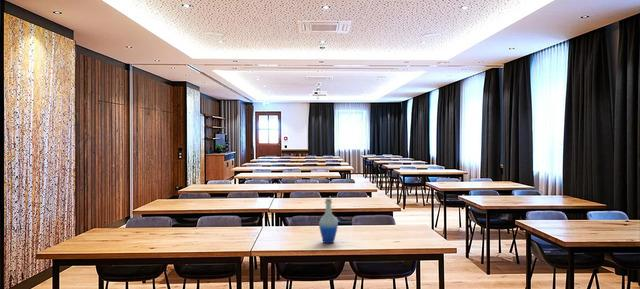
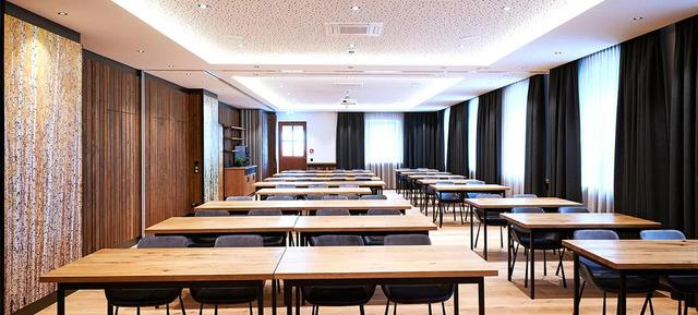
- bottle (328, 220)
